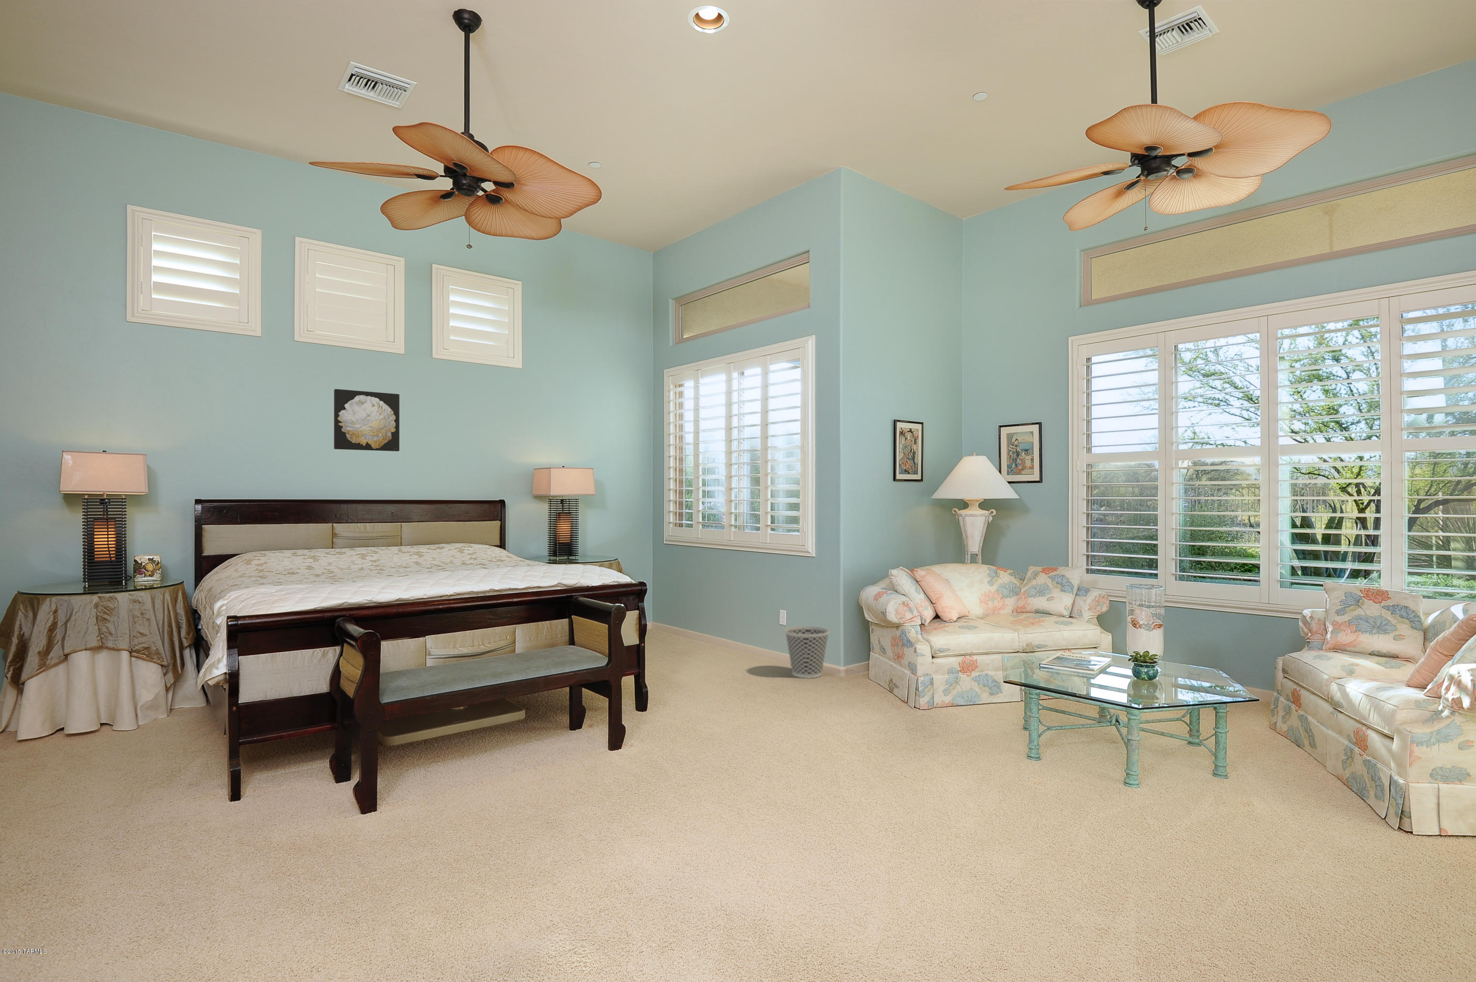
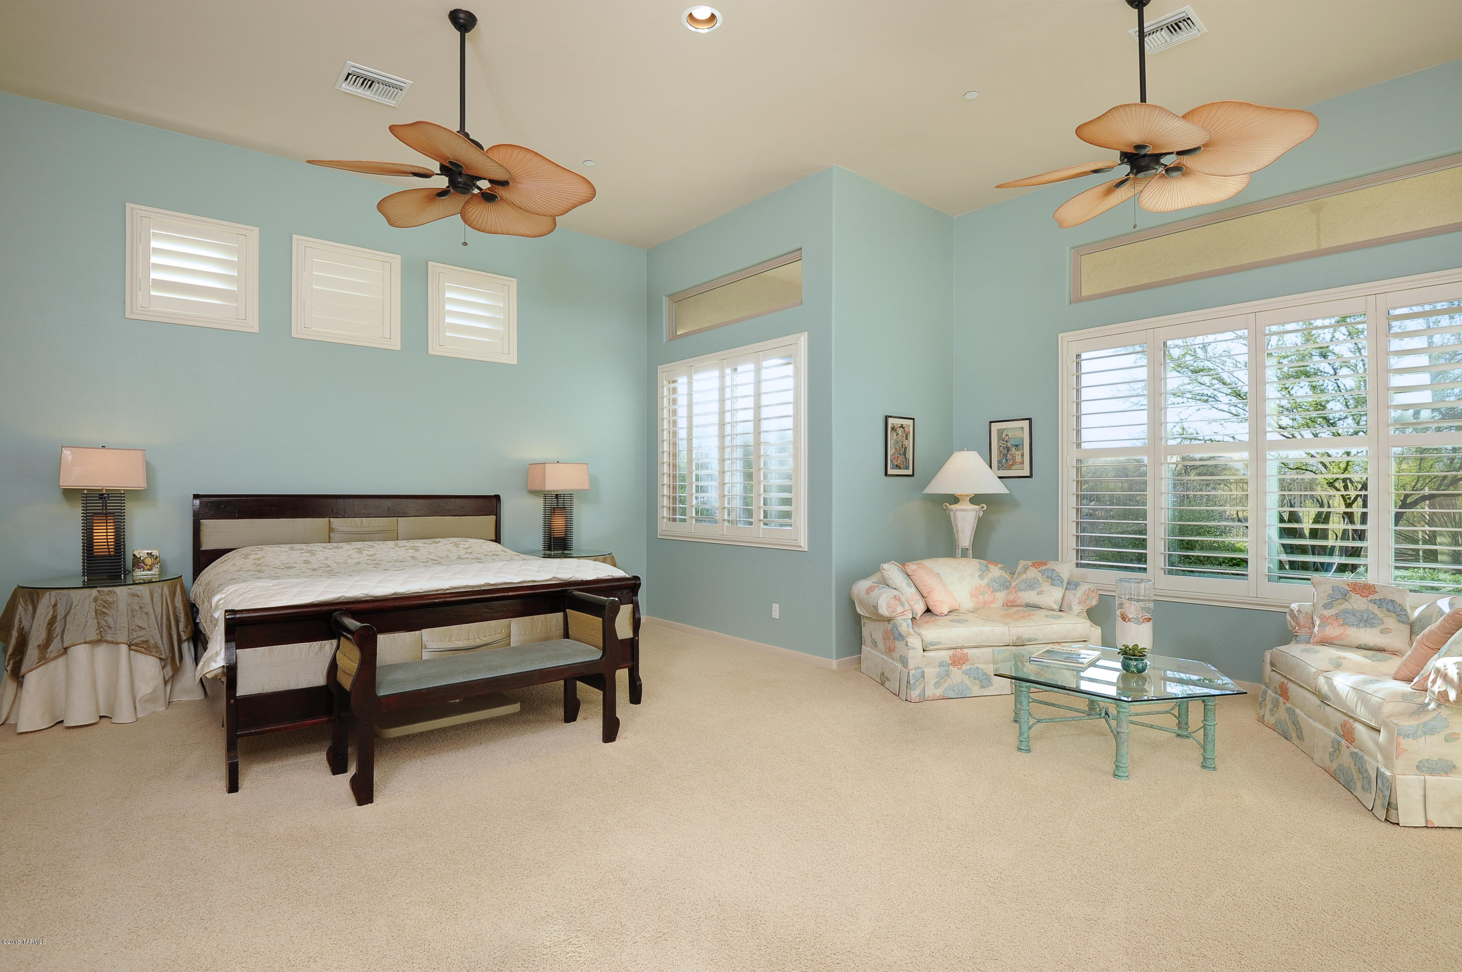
- wall art (367, 421)
- wastebasket (806, 652)
